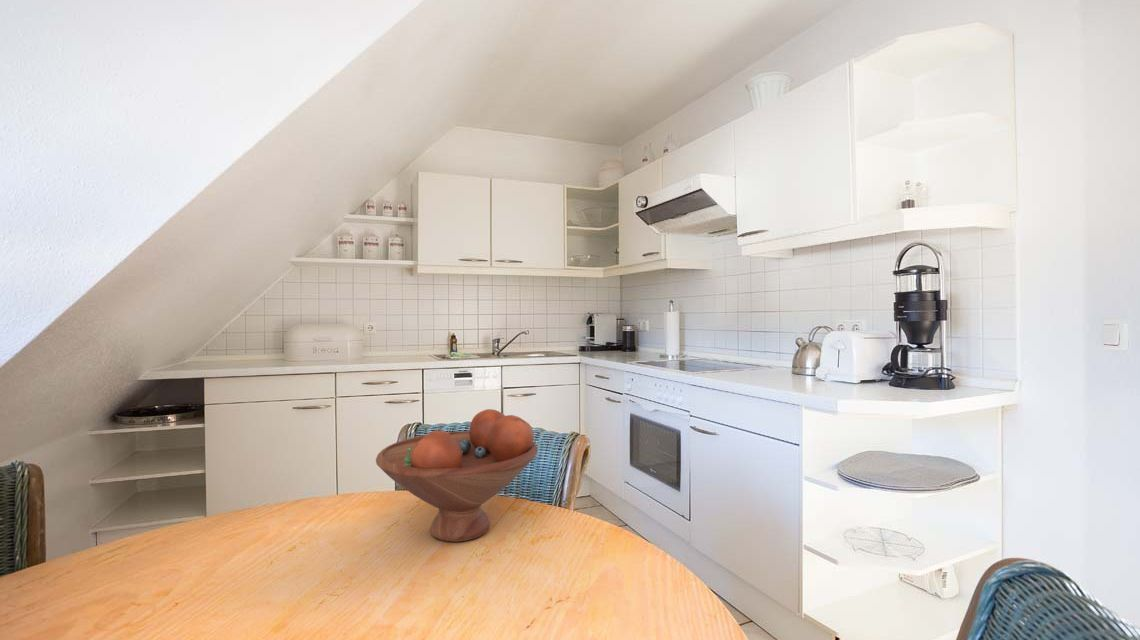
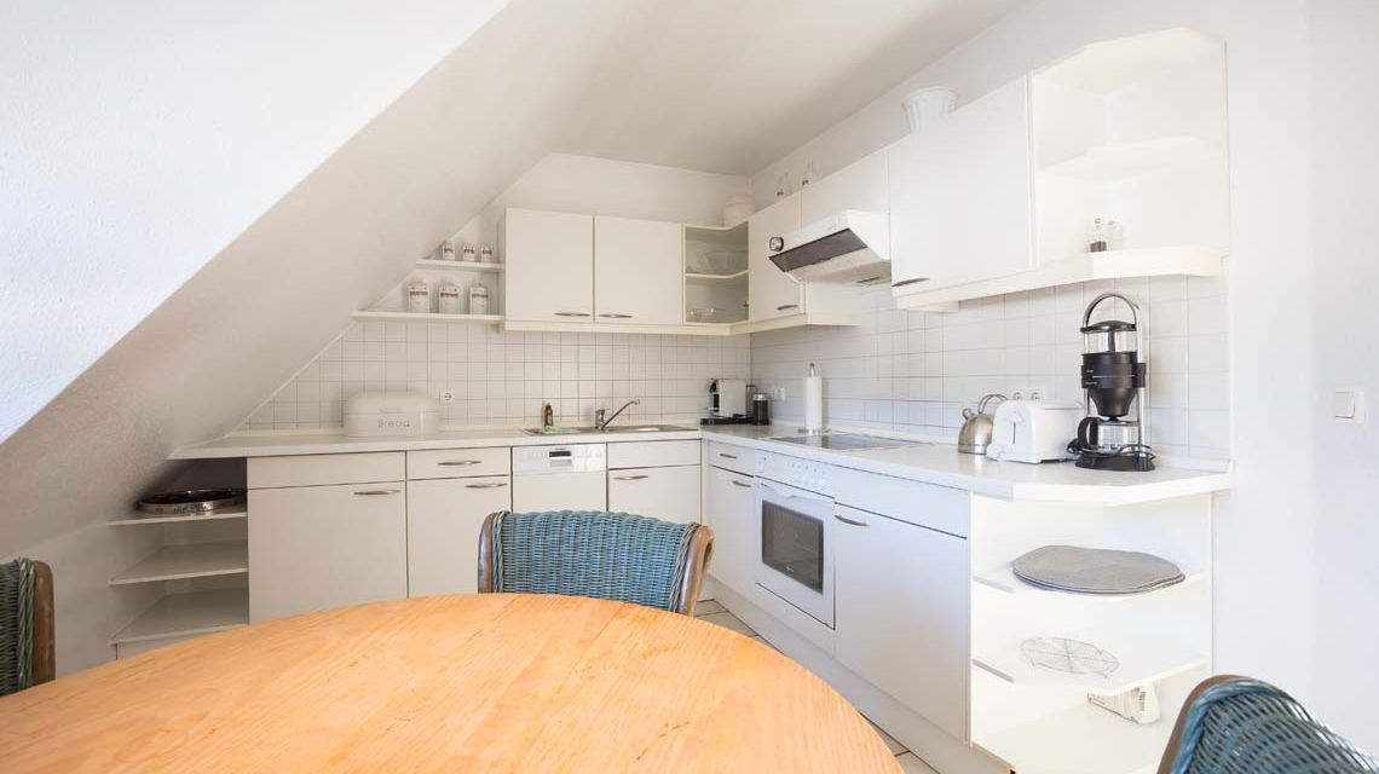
- fruit bowl (459, 473)
